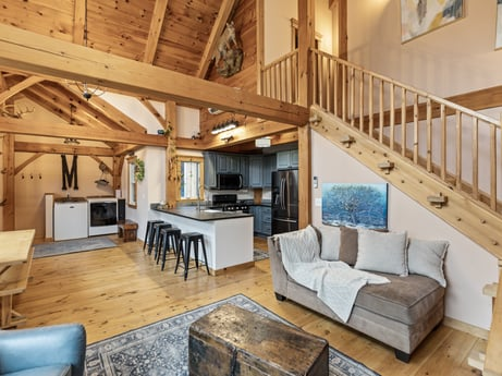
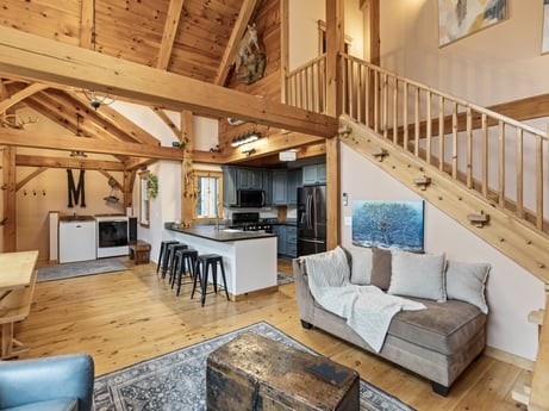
+ hardcover book (329, 369)
